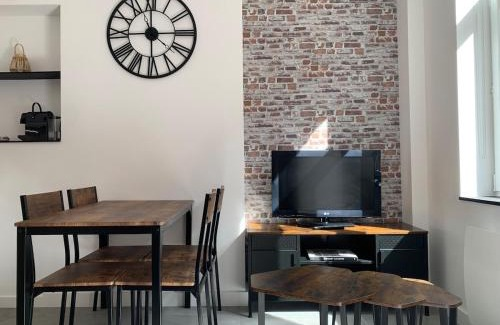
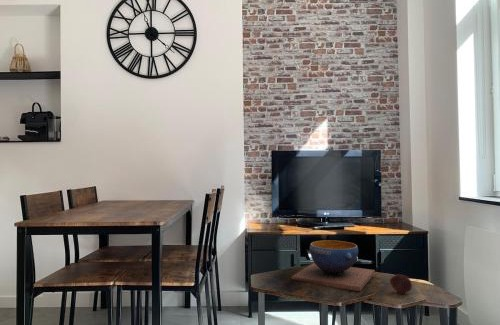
+ decorative bowl (334, 260)
+ apple (401, 283)
